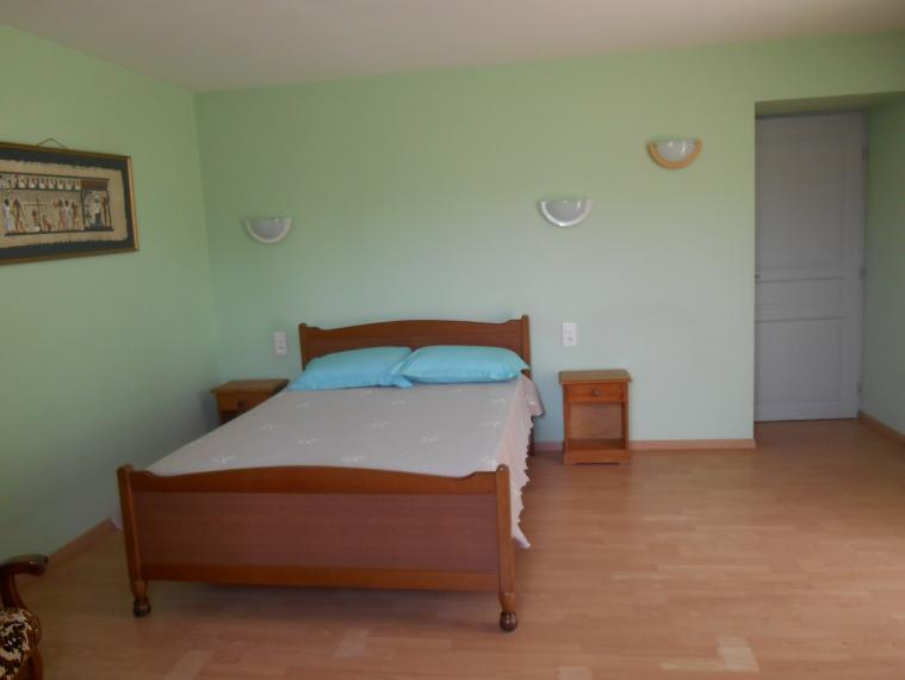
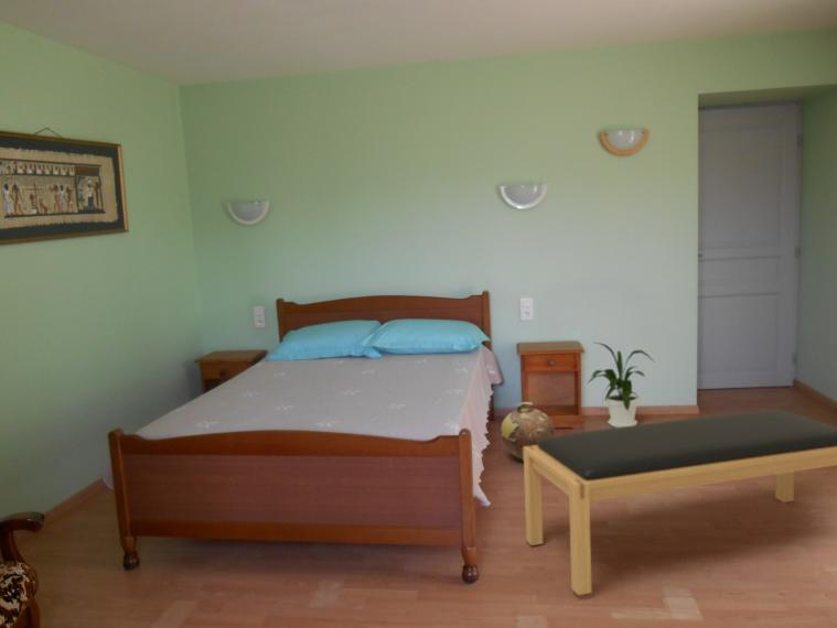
+ bench (695, 485)
+ house plant (619, 383)
+ vase (527, 432)
